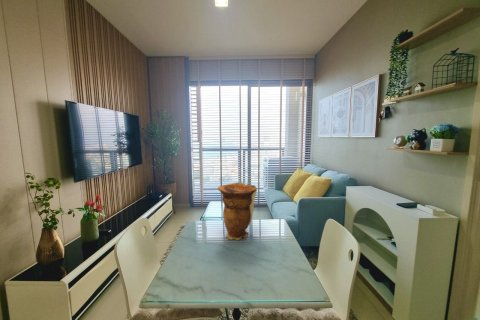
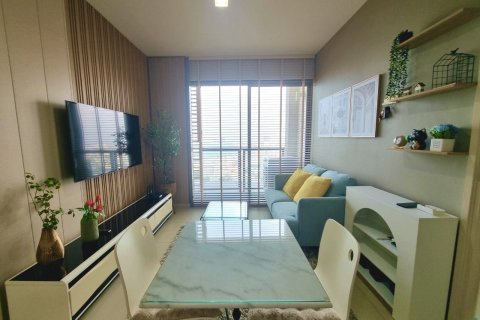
- decorative vase (237, 210)
